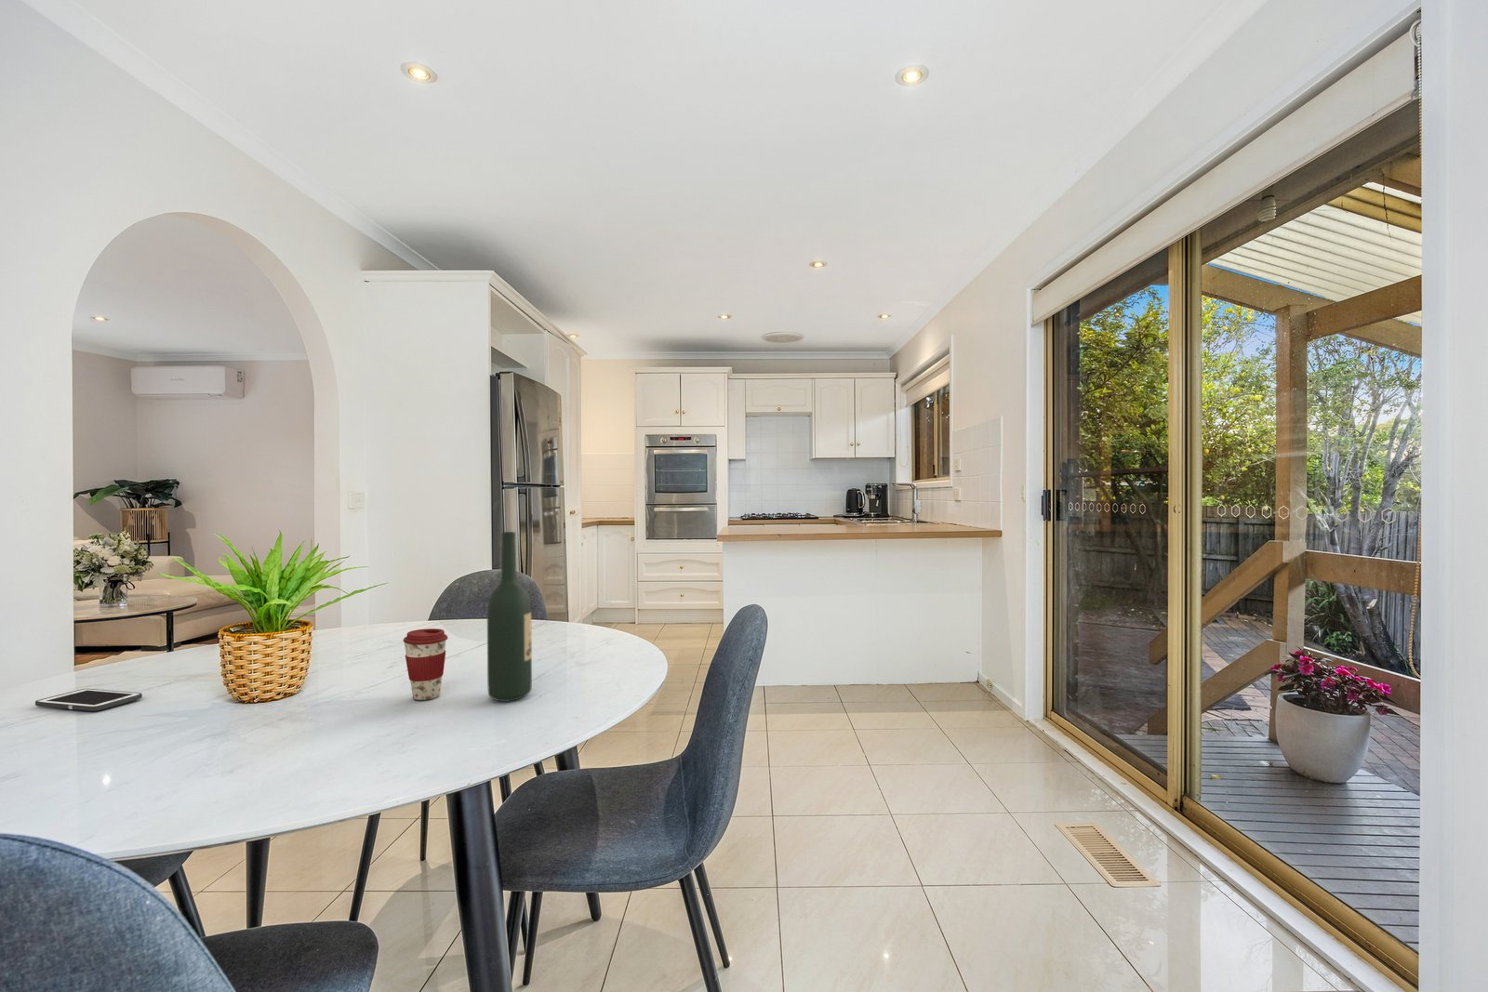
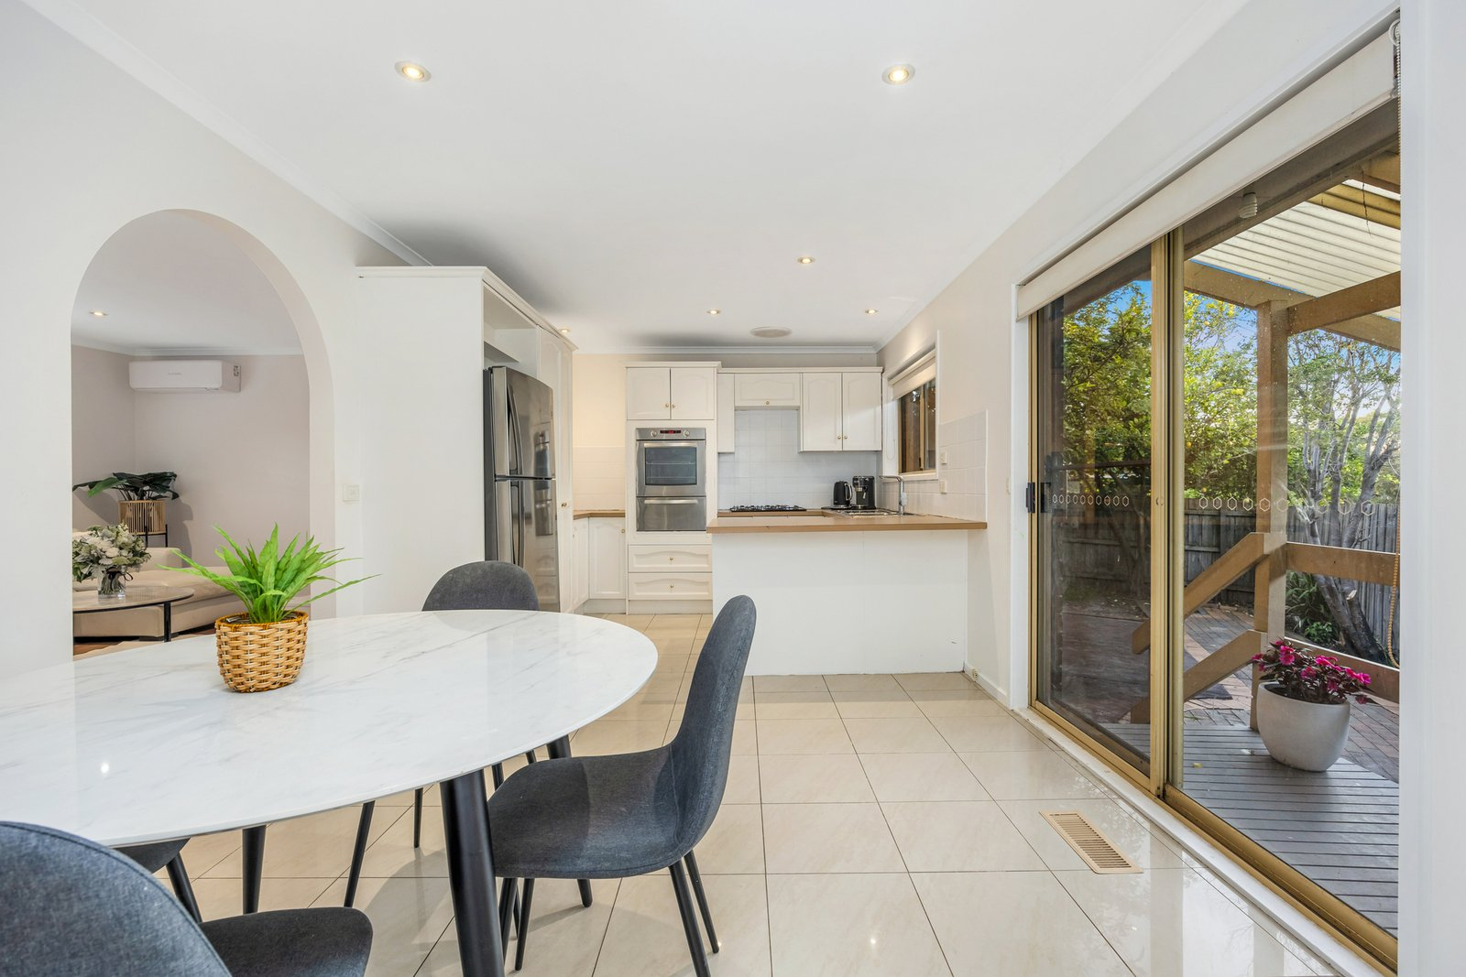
- cell phone (90, 699)
- coffee cup (426, 664)
- wine bottle (508, 614)
